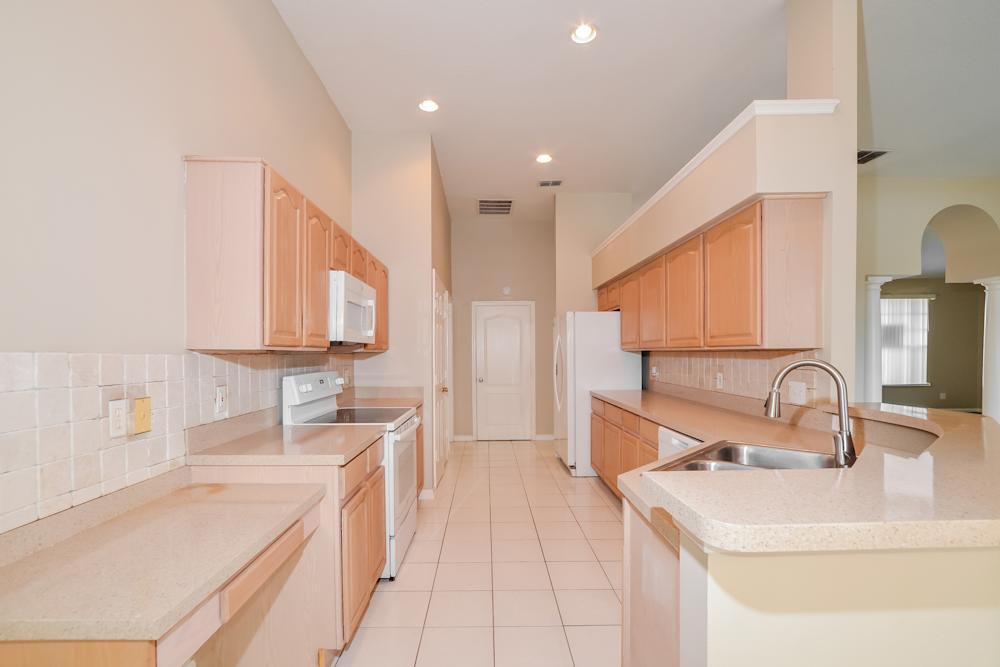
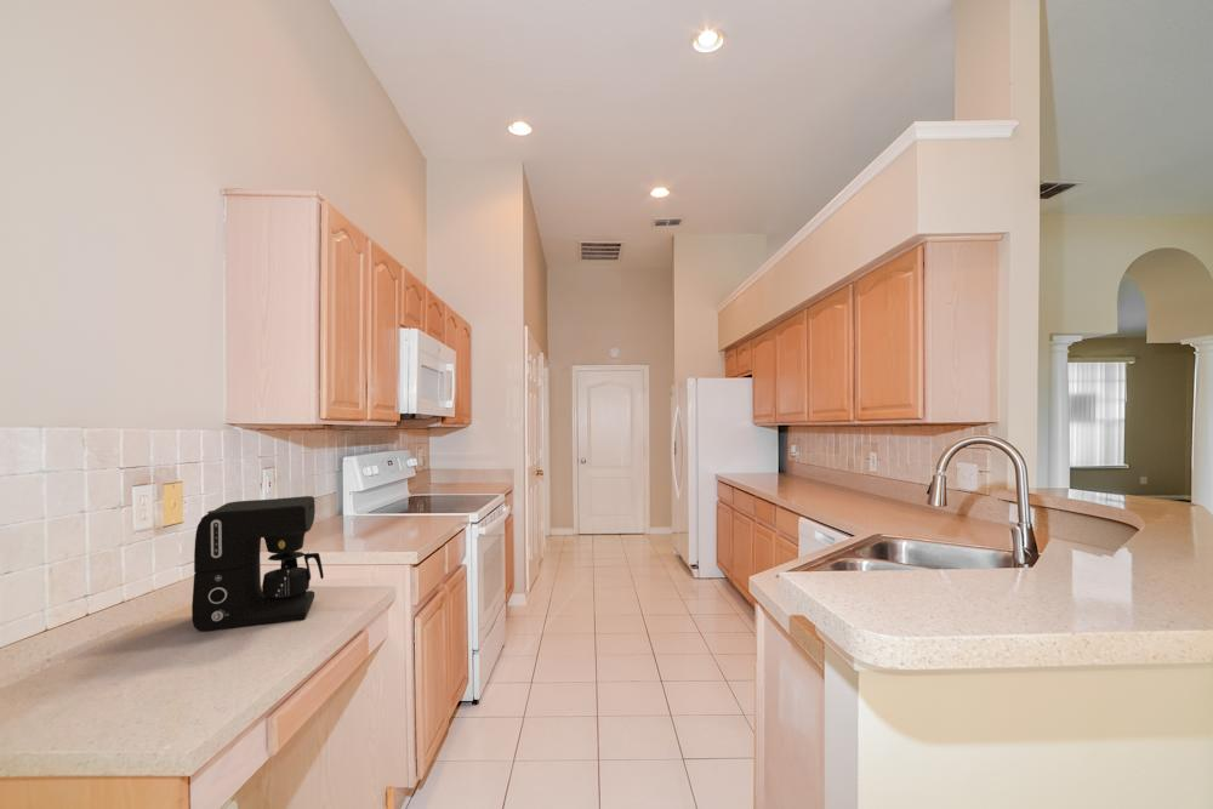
+ coffee maker (268, 558)
